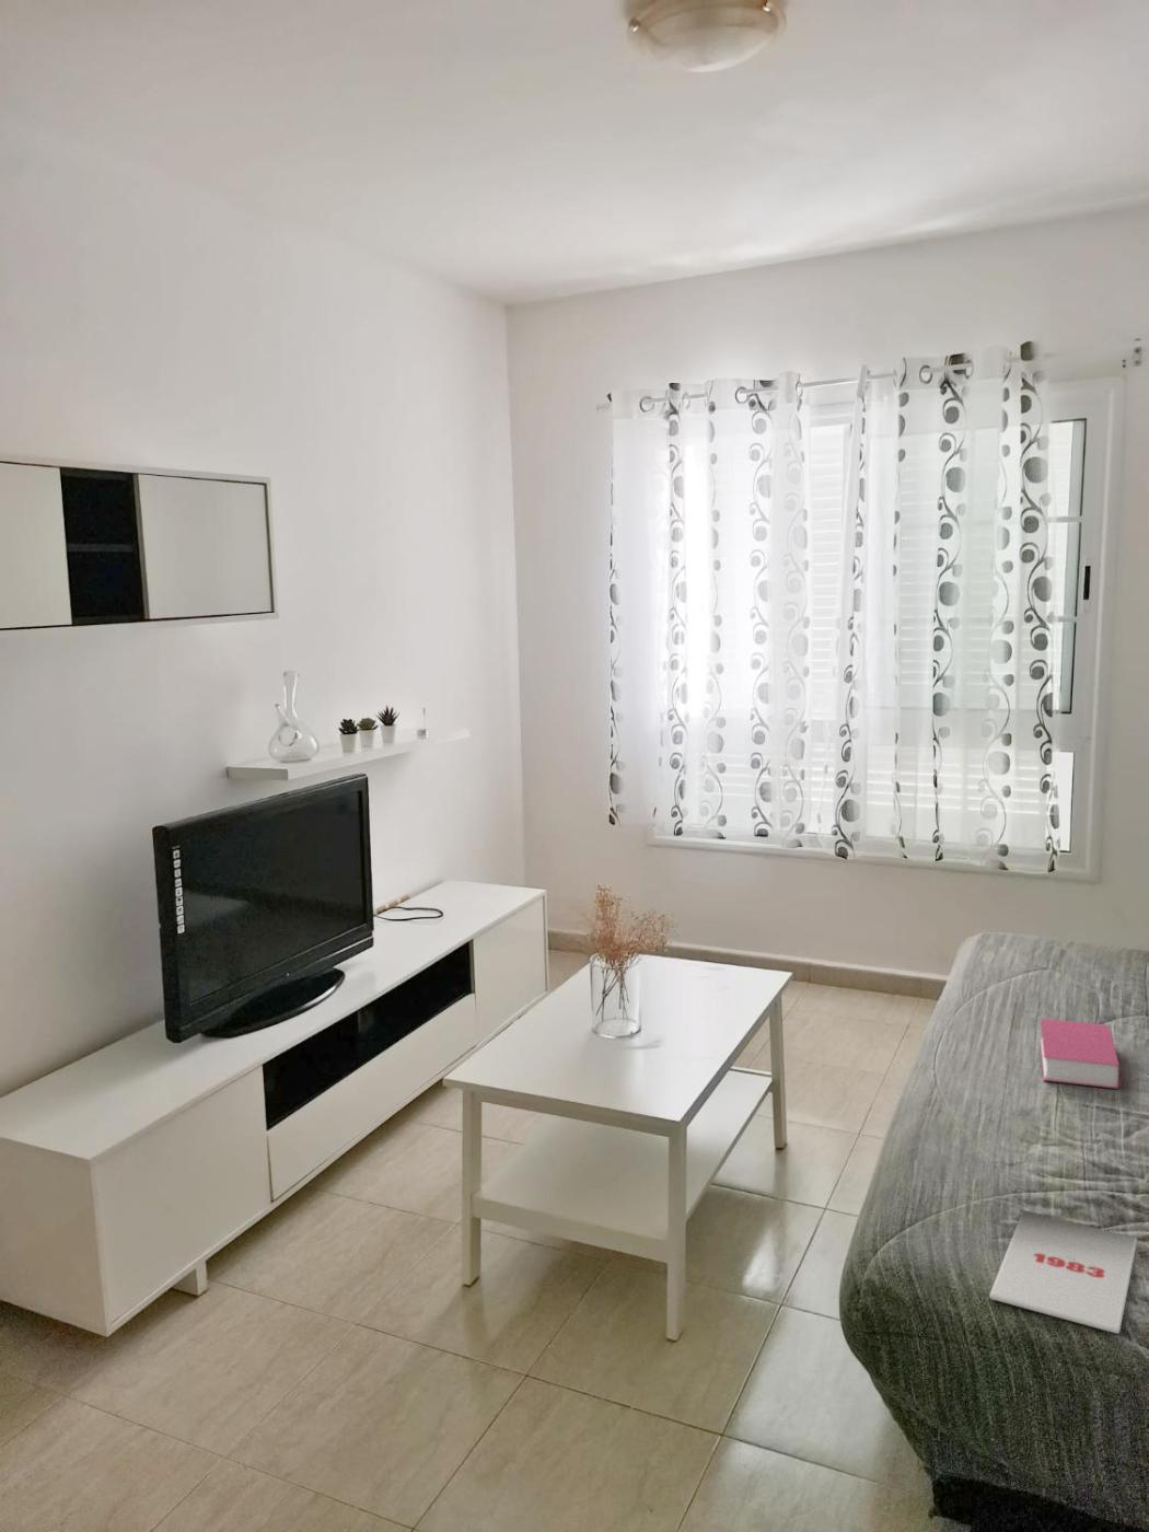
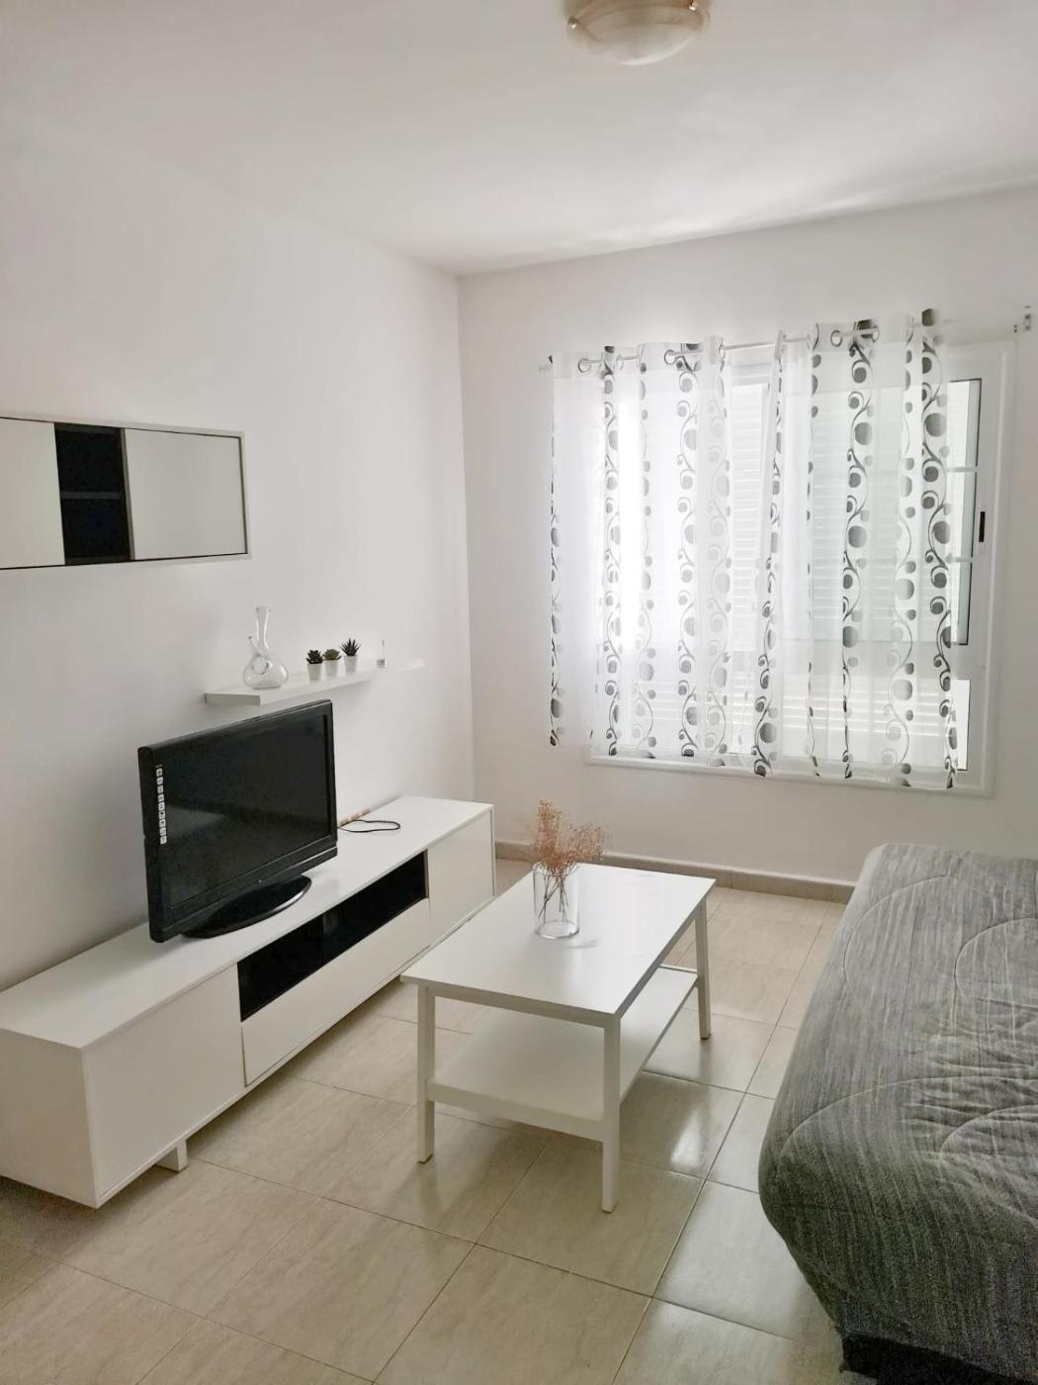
- magazine (1066, 1267)
- book (1078, 1052)
